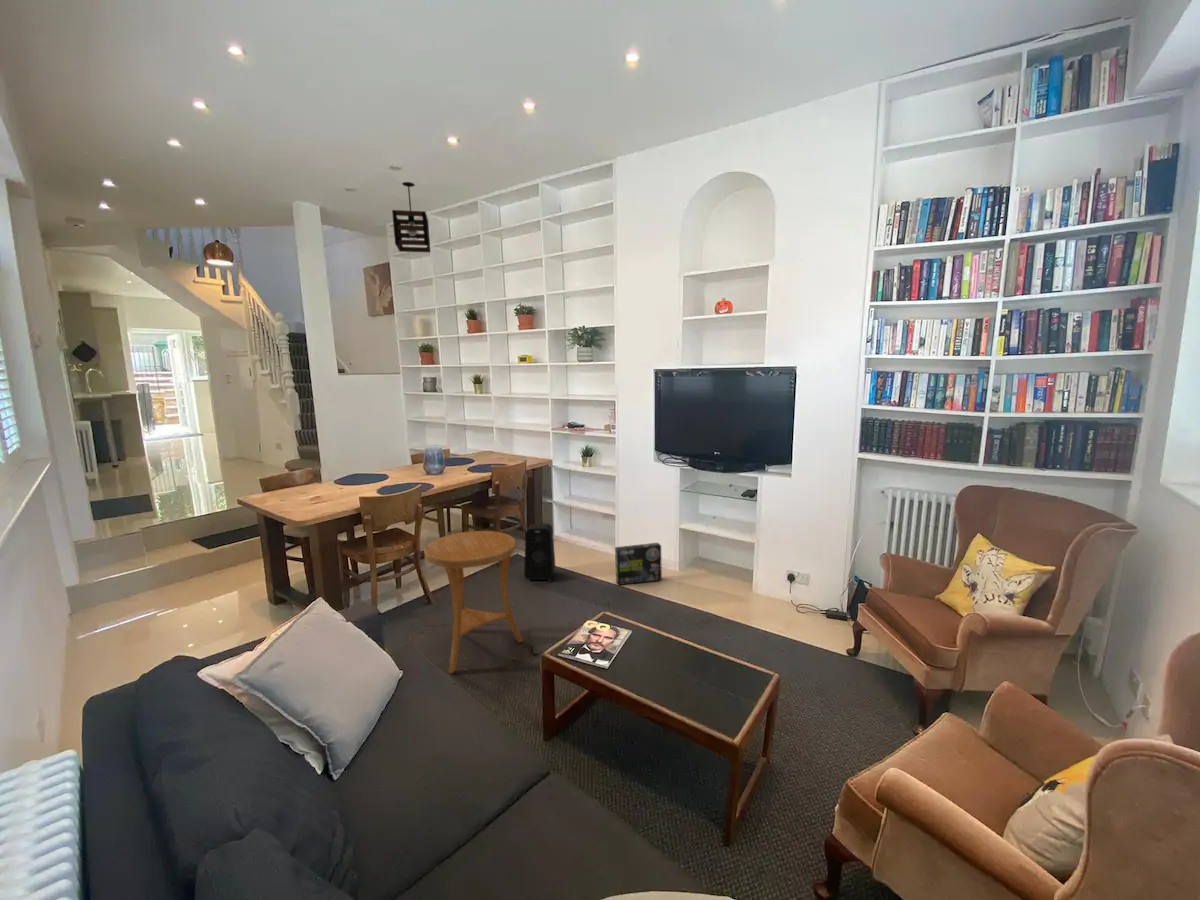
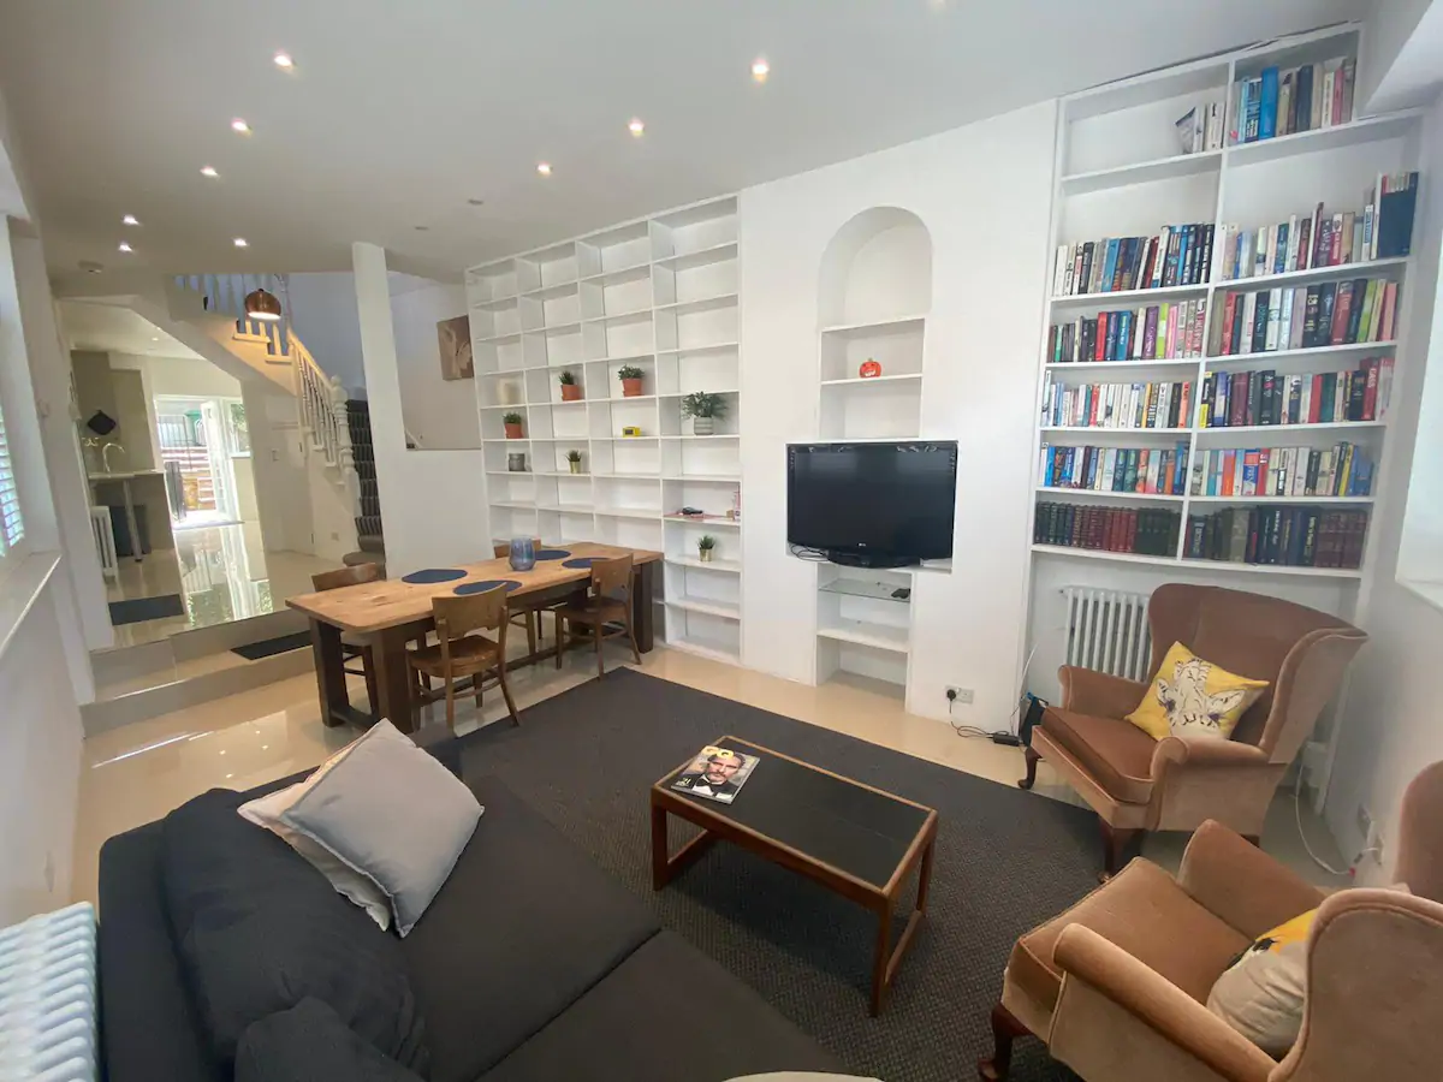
- pendant light (411, 216)
- speaker (539, 551)
- box (638, 563)
- side table (463, 595)
